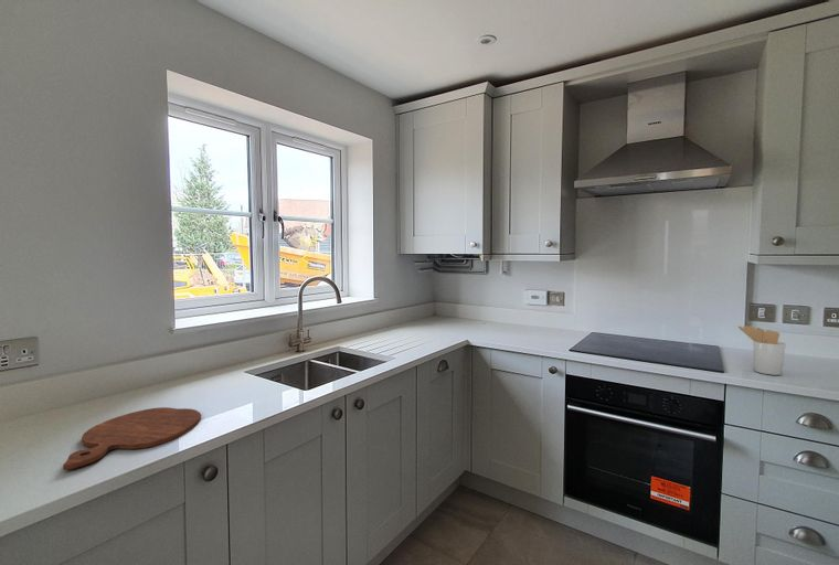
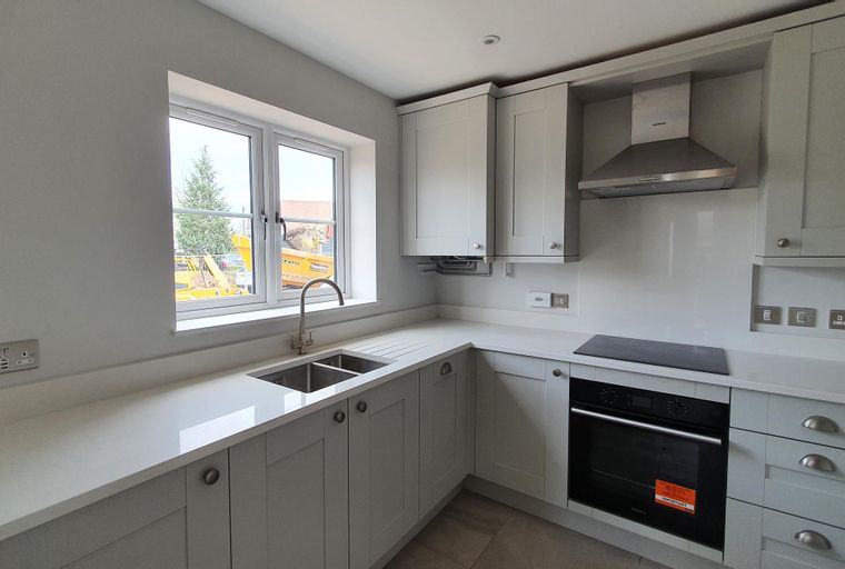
- cutting board (130, 434)
- utensil holder (761, 348)
